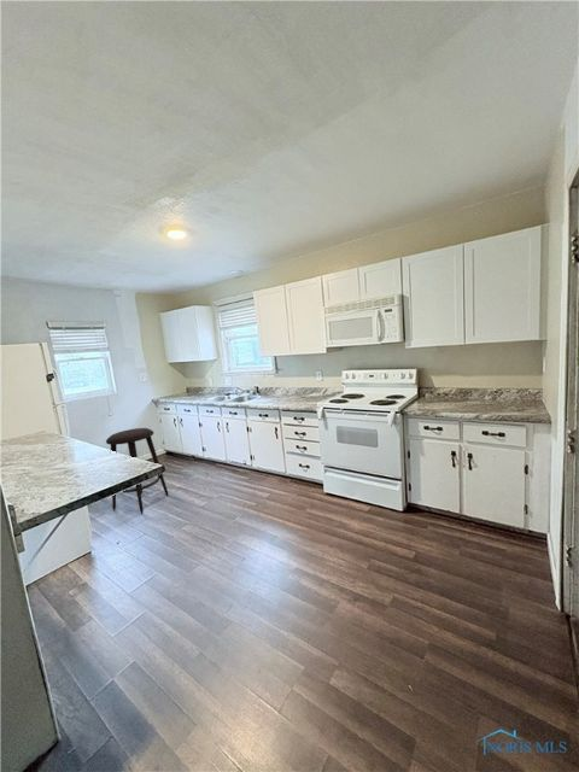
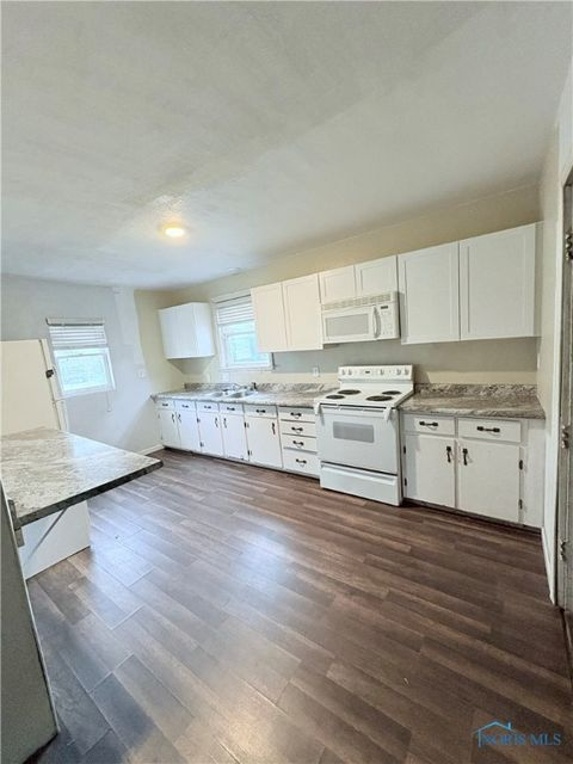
- stool (135, 456)
